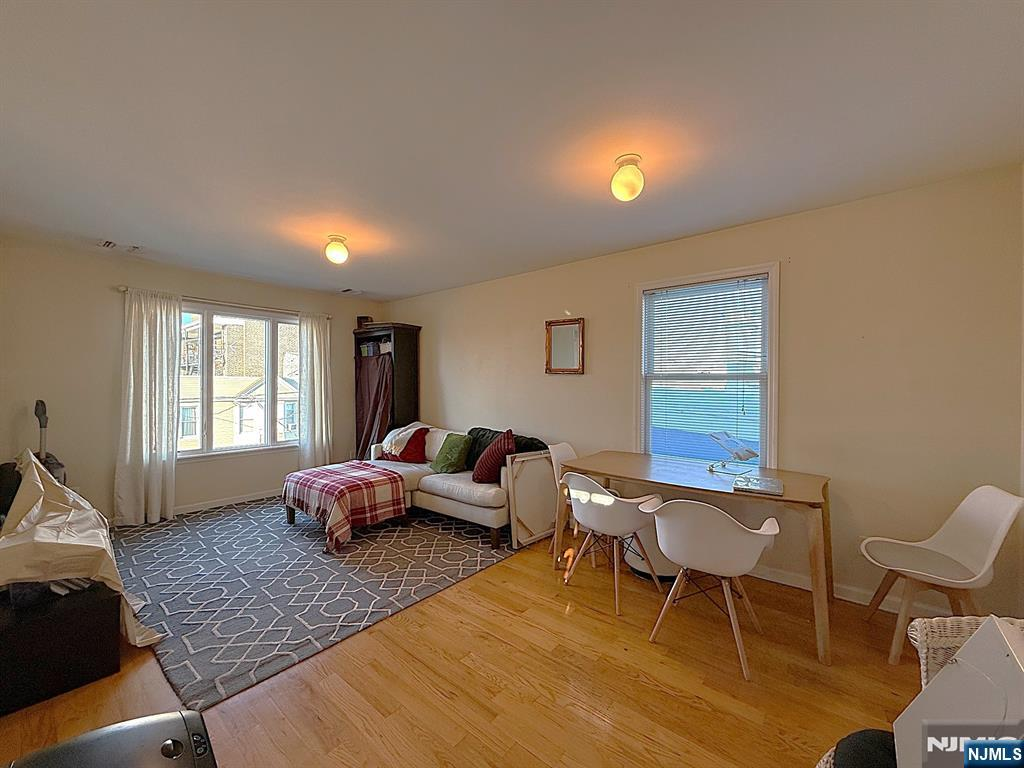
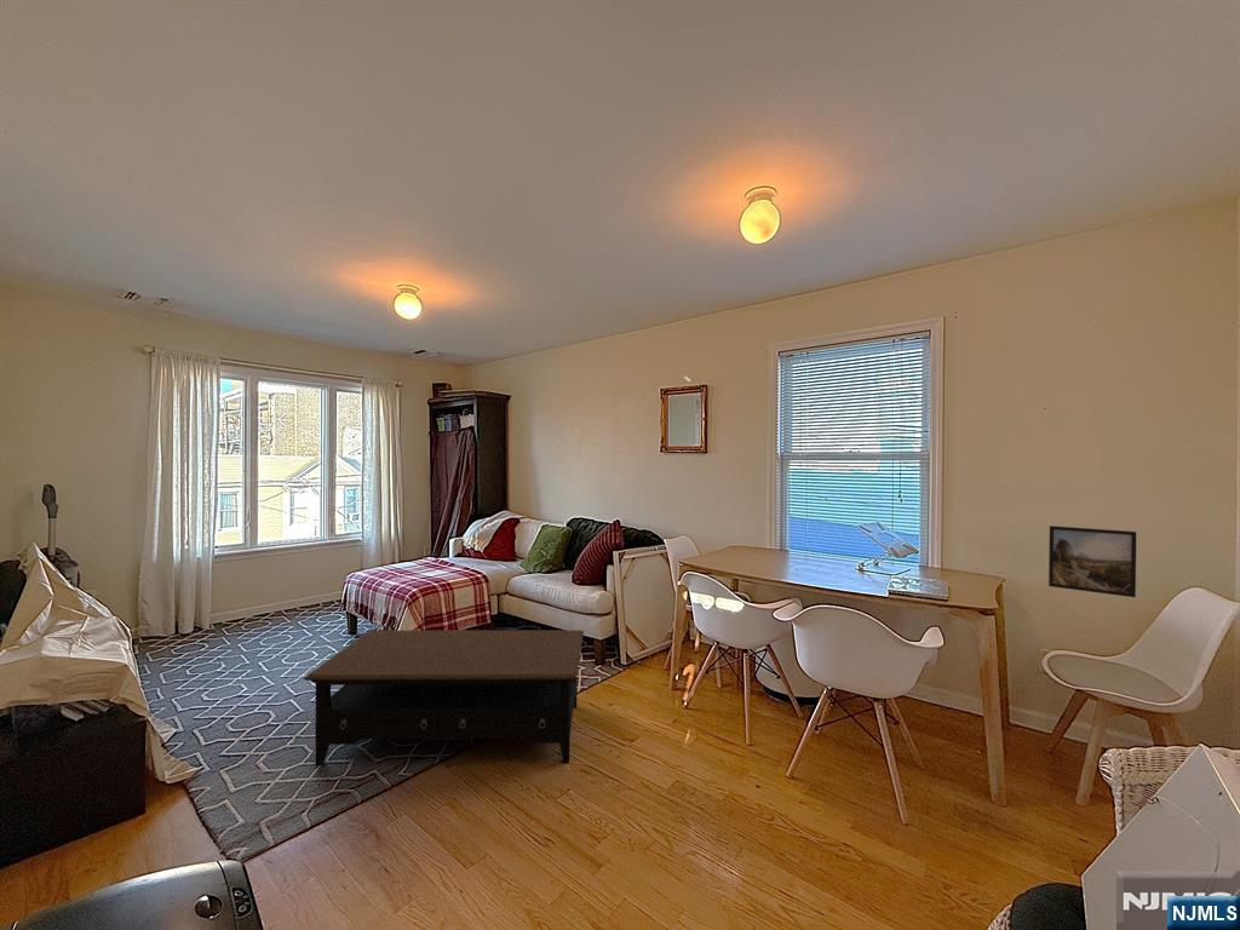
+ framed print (1090, 559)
+ coffee table (460, 690)
